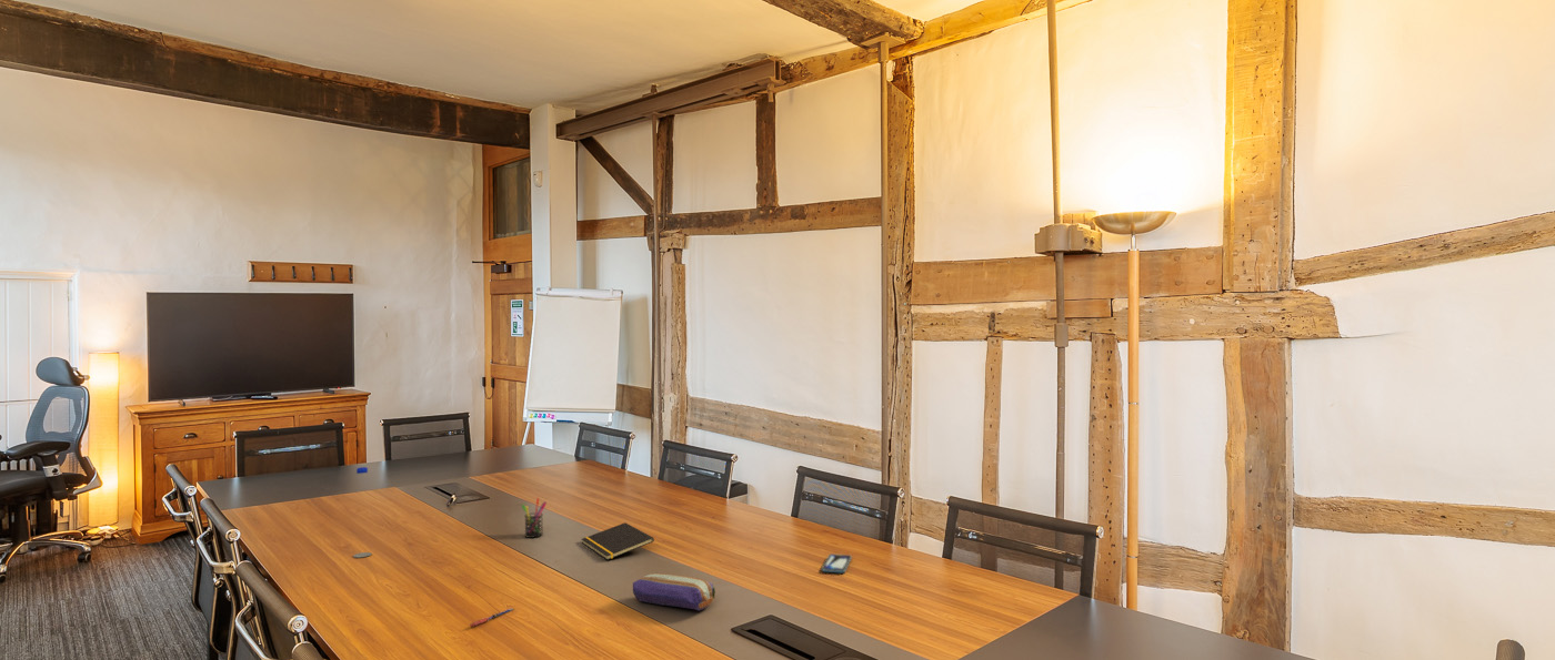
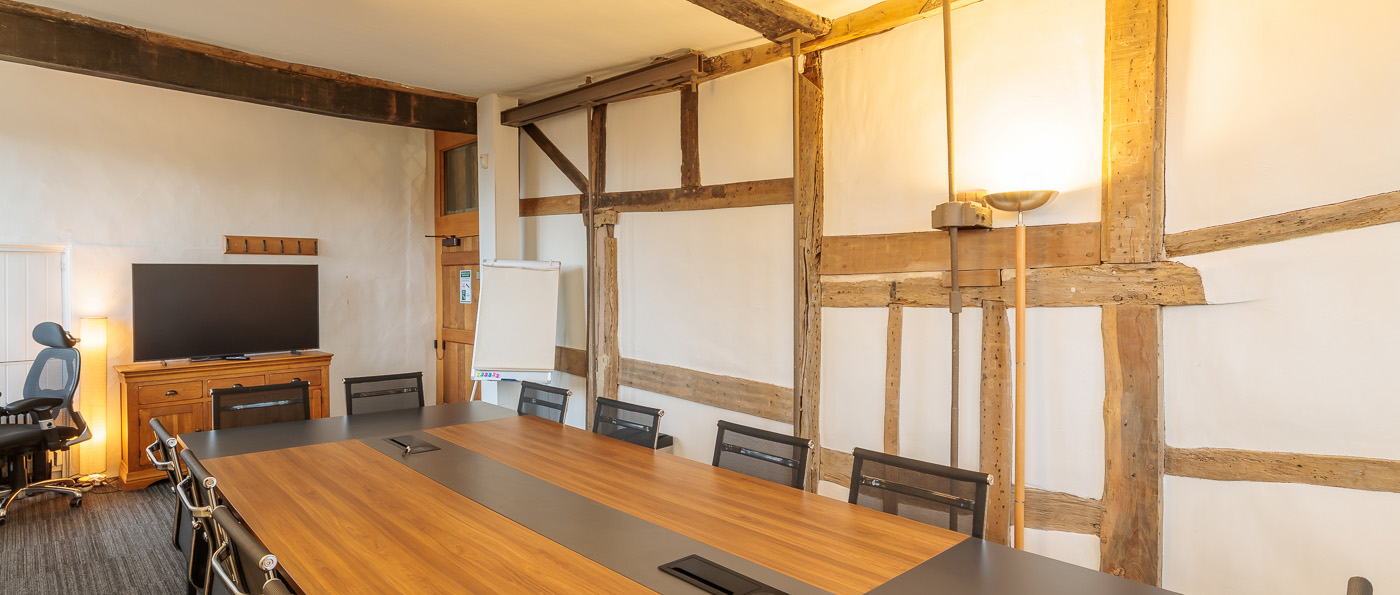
- notepad (616, 540)
- pen holder (532, 517)
- smartphone (836, 562)
- pen (492, 616)
- water bottle (359, 474)
- pencil case (673, 591)
